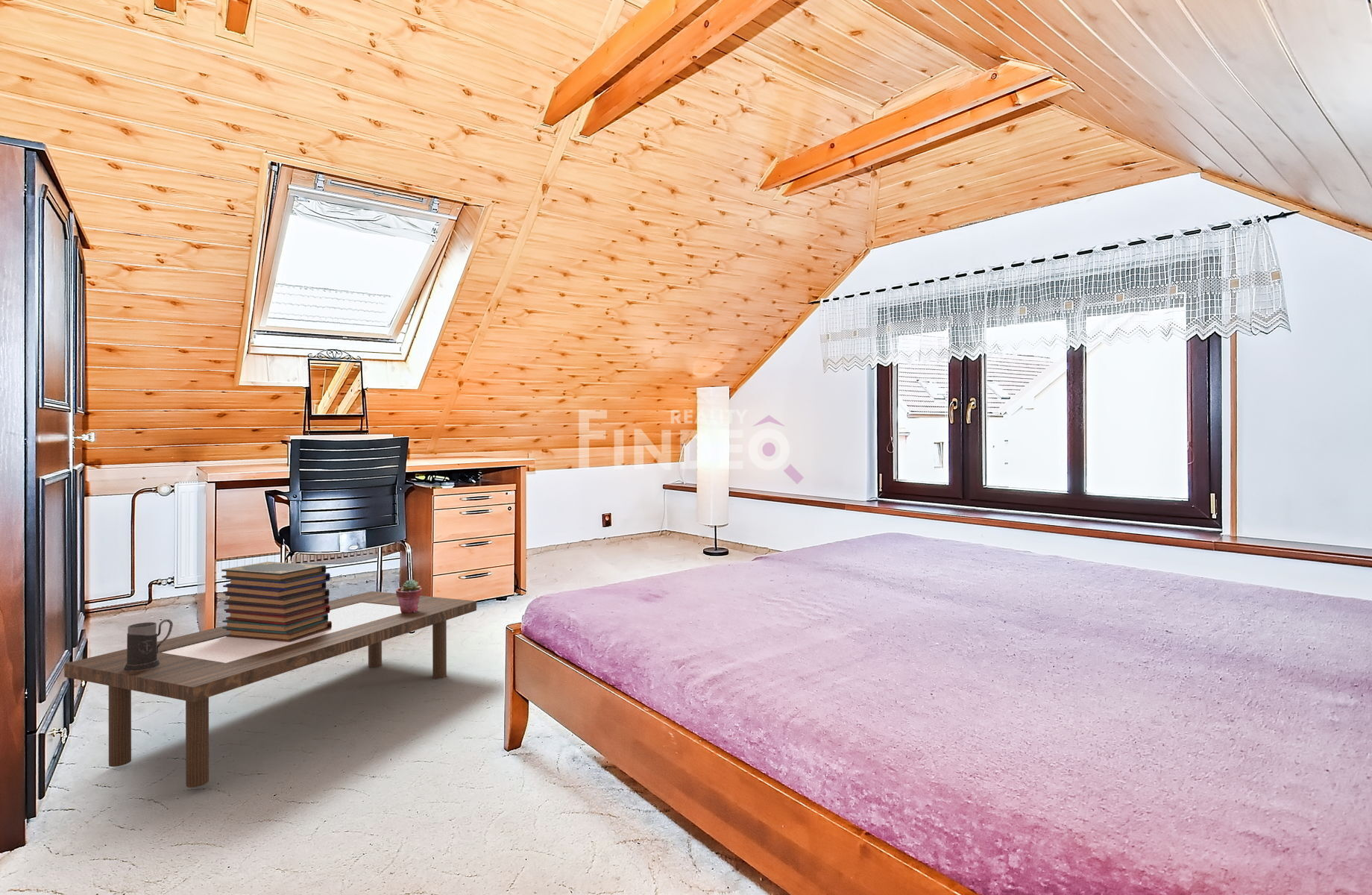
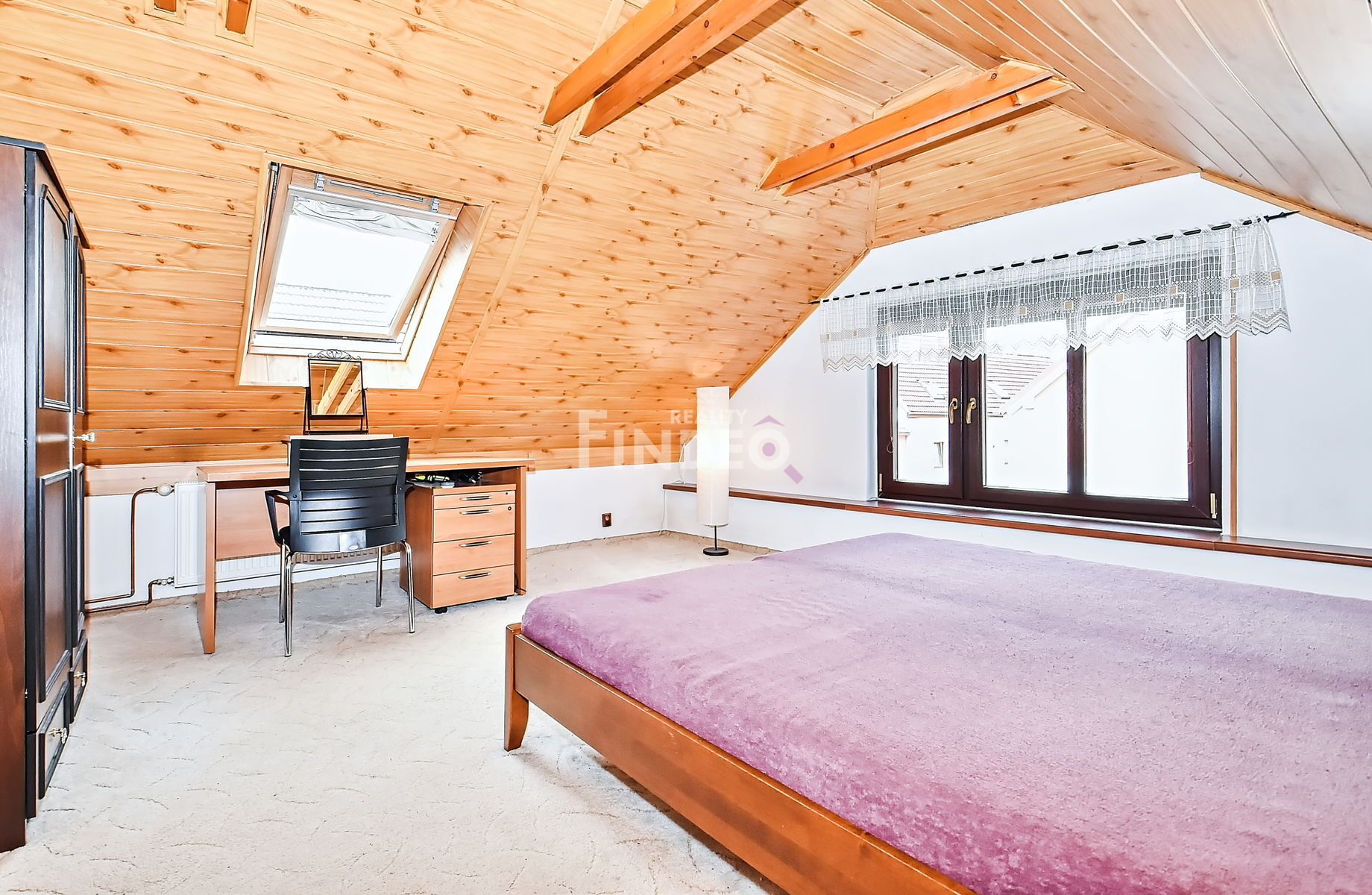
- coffee table (303, 666)
- book stack (276, 598)
- potted succulent (409, 594)
- mug (149, 643)
